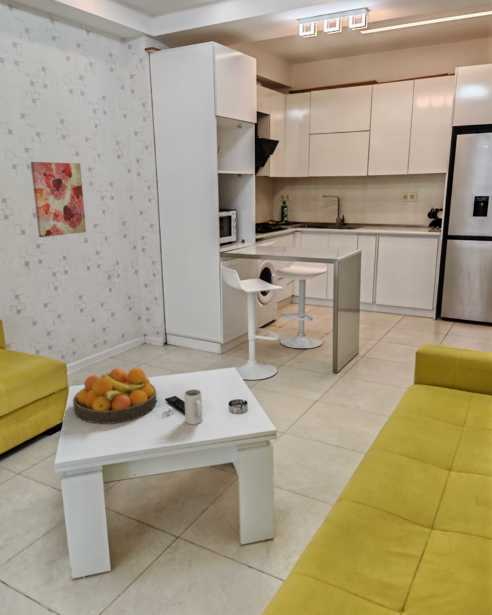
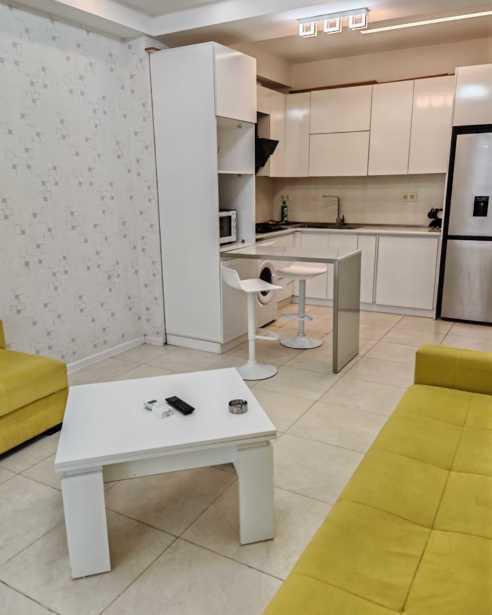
- wall art (60, 199)
- fruit bowl (115, 389)
- mug (194, 408)
